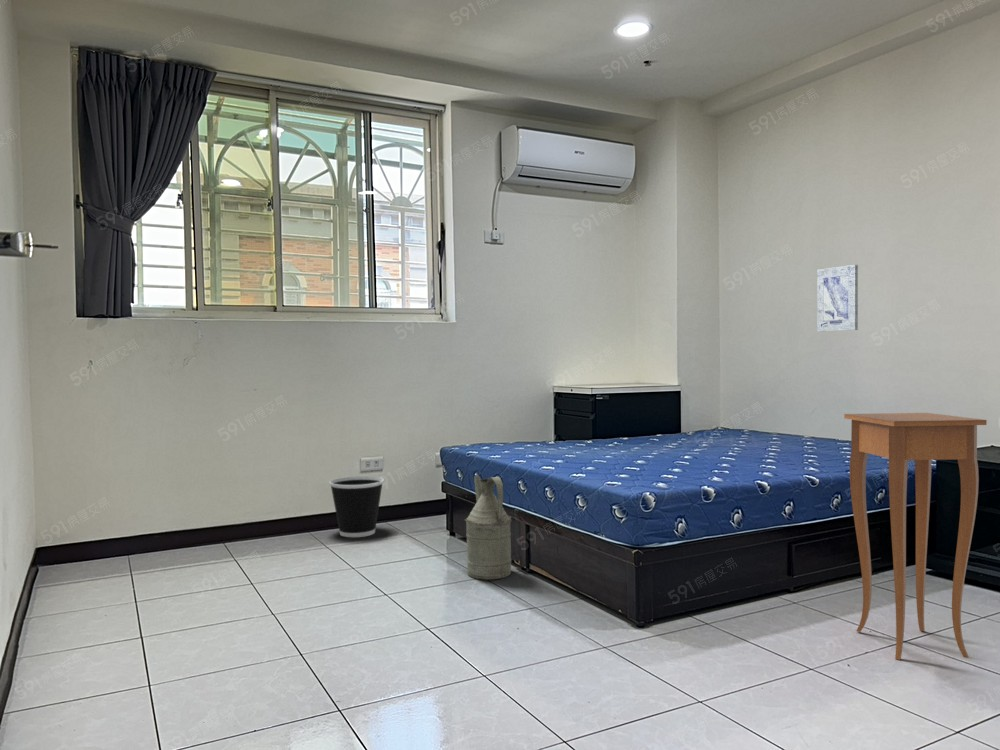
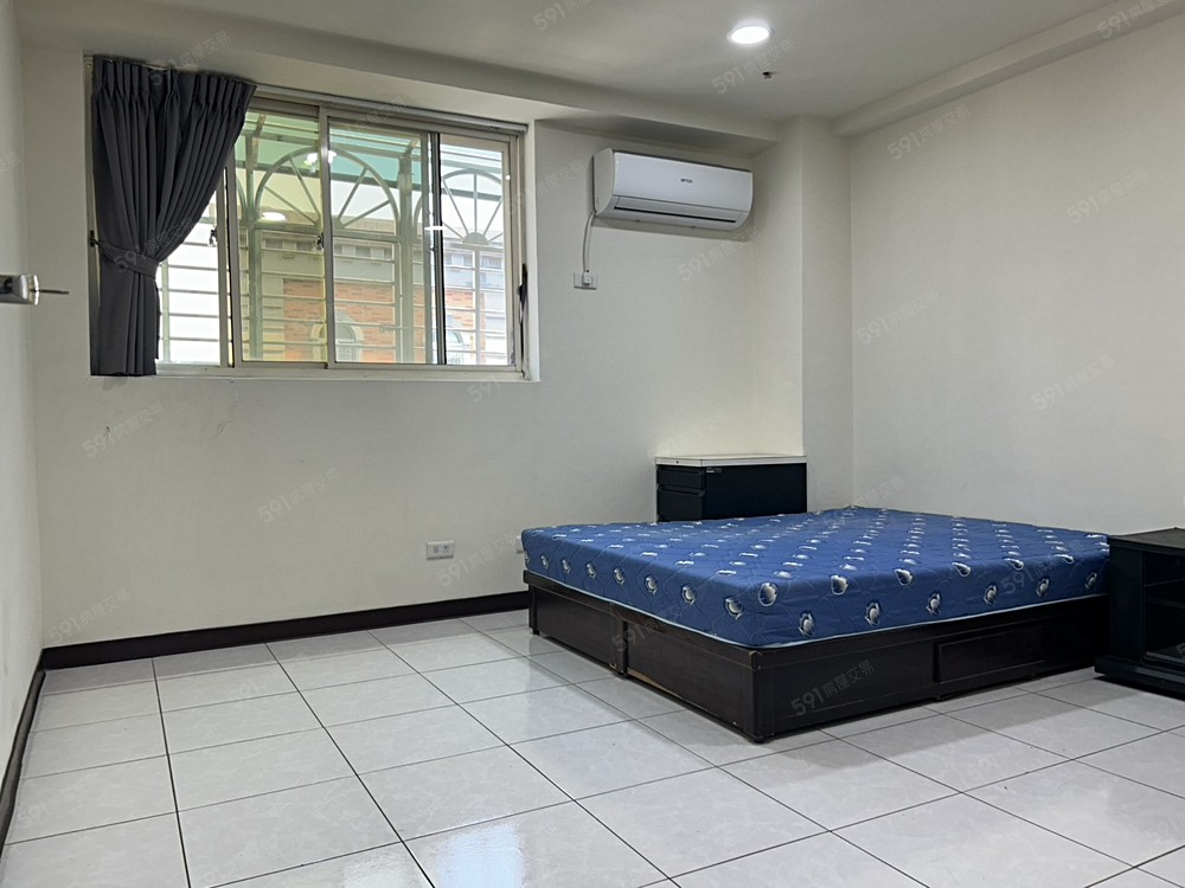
- watering can (487, 523)
- wastebasket (357, 506)
- side table (905, 530)
- wall art (837, 299)
